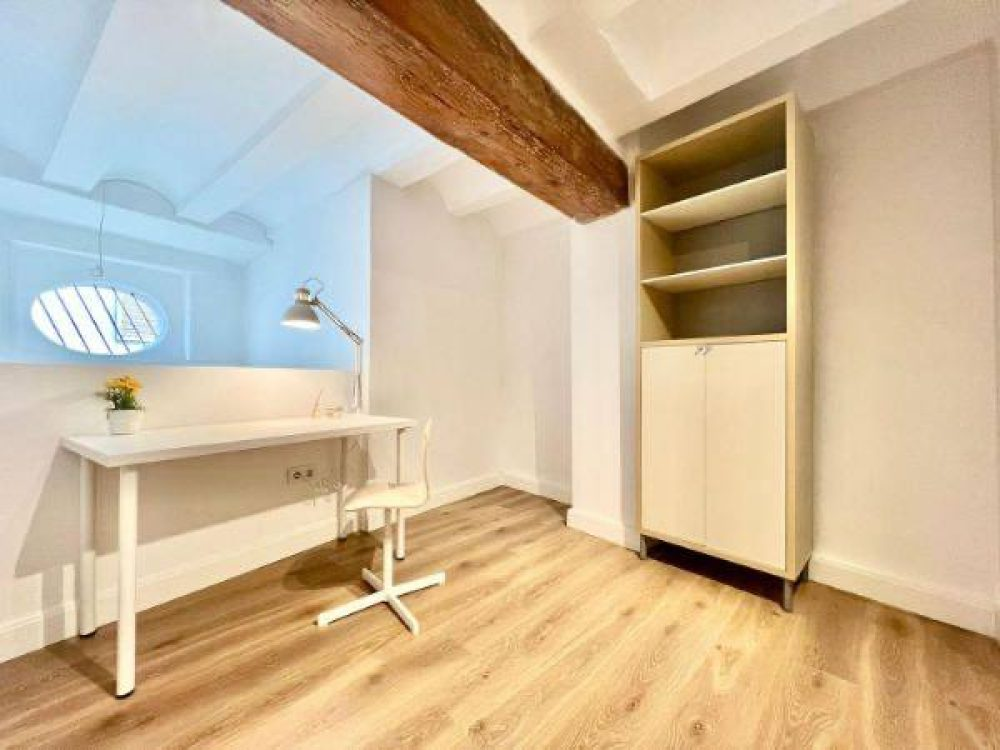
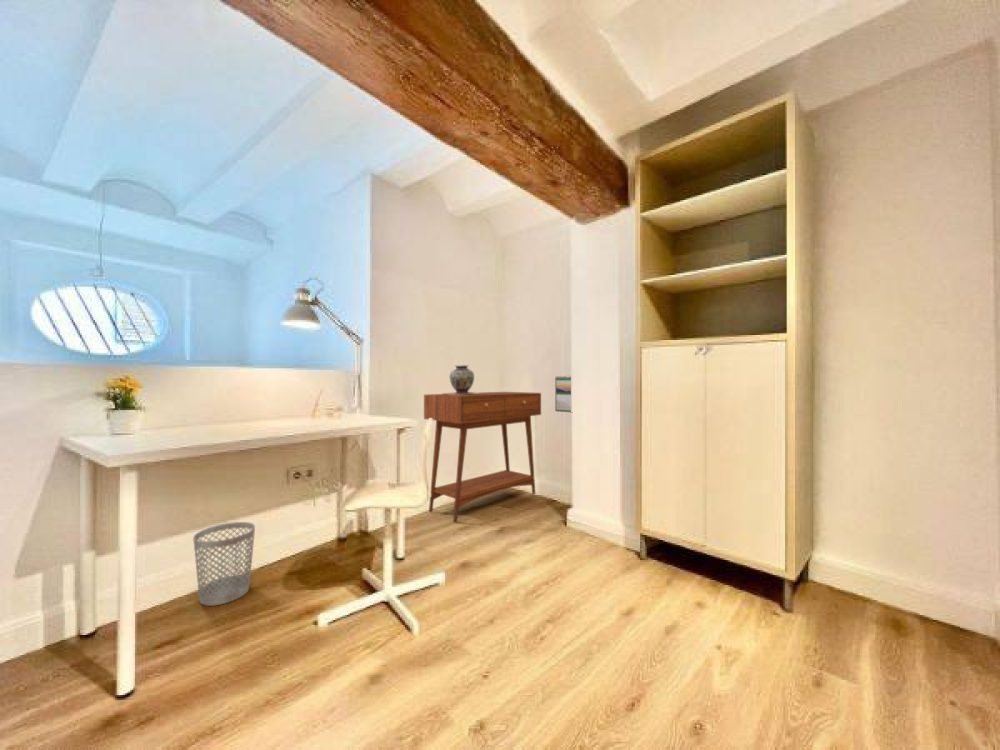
+ calendar (568, 393)
+ console table (503, 445)
+ decorative vase (460, 379)
+ wastebasket (225, 562)
